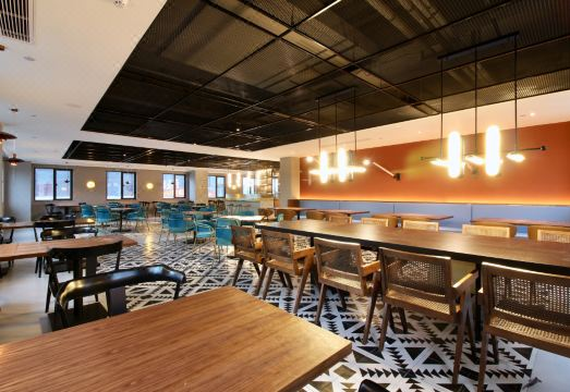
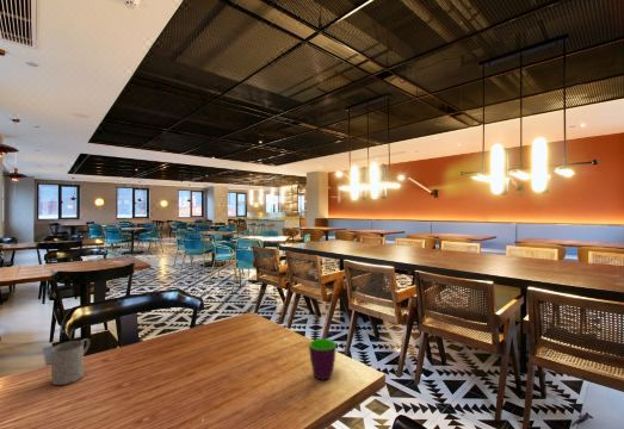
+ mug (73, 359)
+ mug (322, 356)
